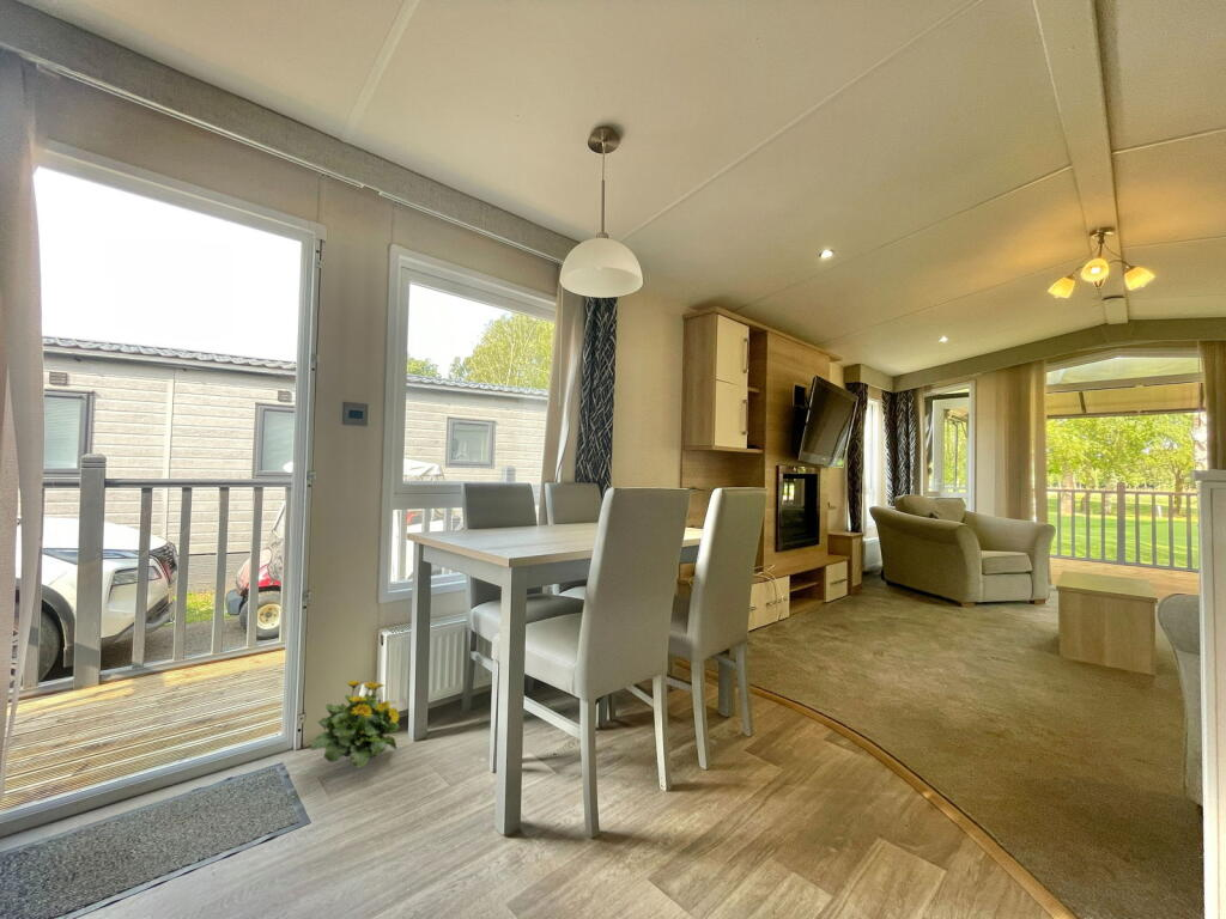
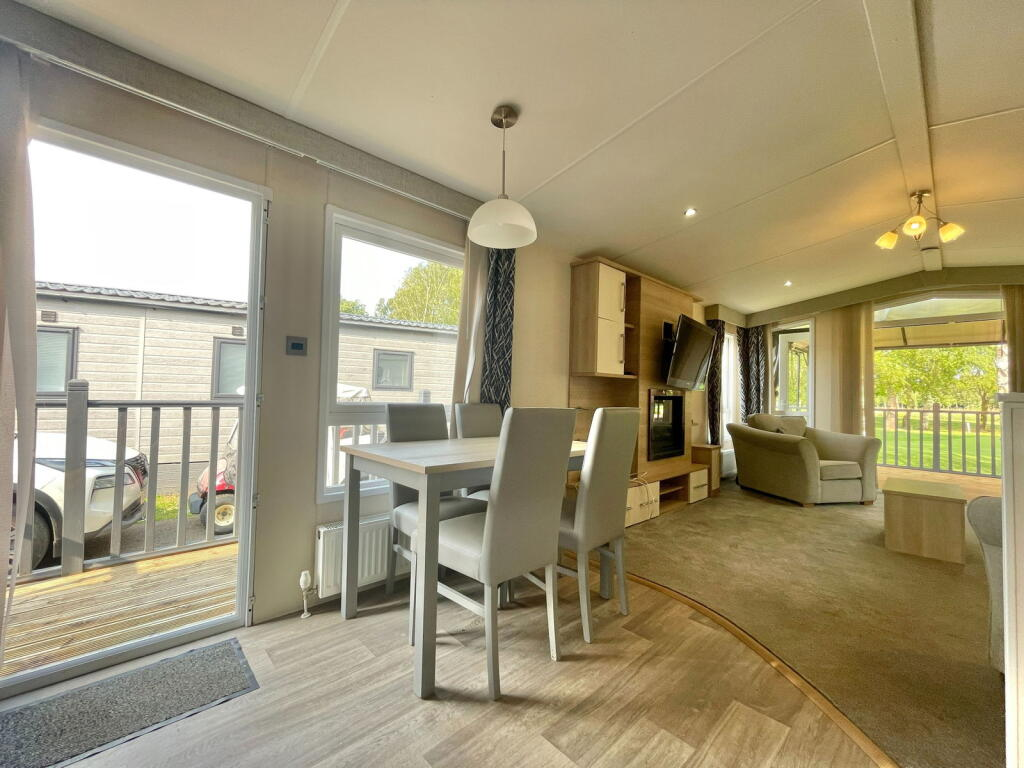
- flowering plant (356, 723)
